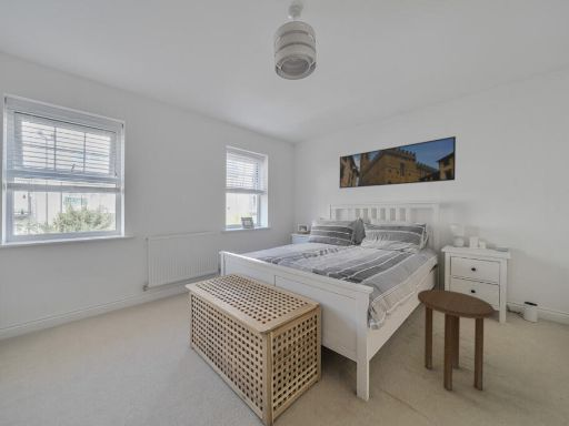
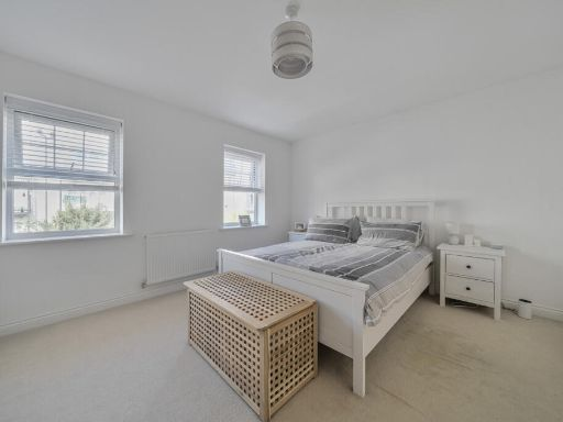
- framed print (388, 166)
- side table (452, 337)
